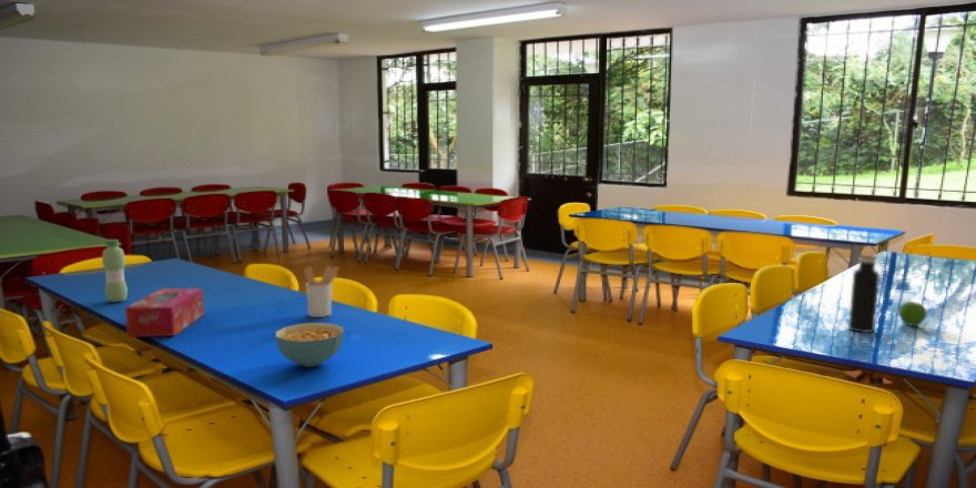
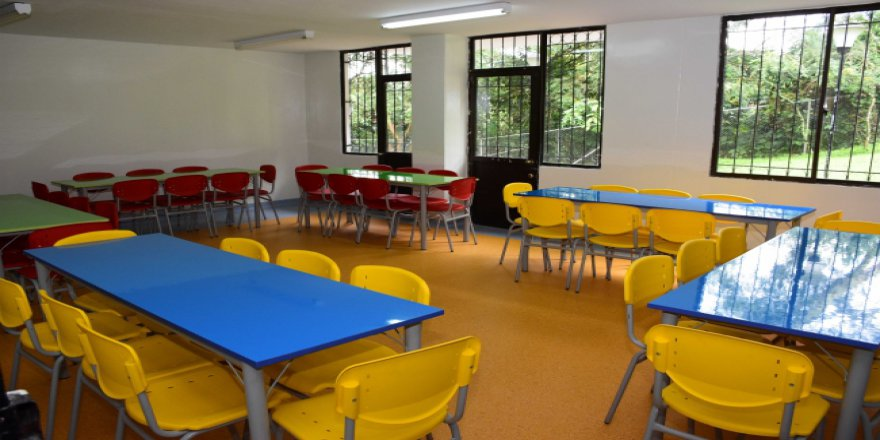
- water bottle (114, 271)
- water bottle (864, 293)
- cereal bowl (309, 347)
- utensil holder (323, 289)
- fruit (912, 314)
- tissue box (166, 311)
